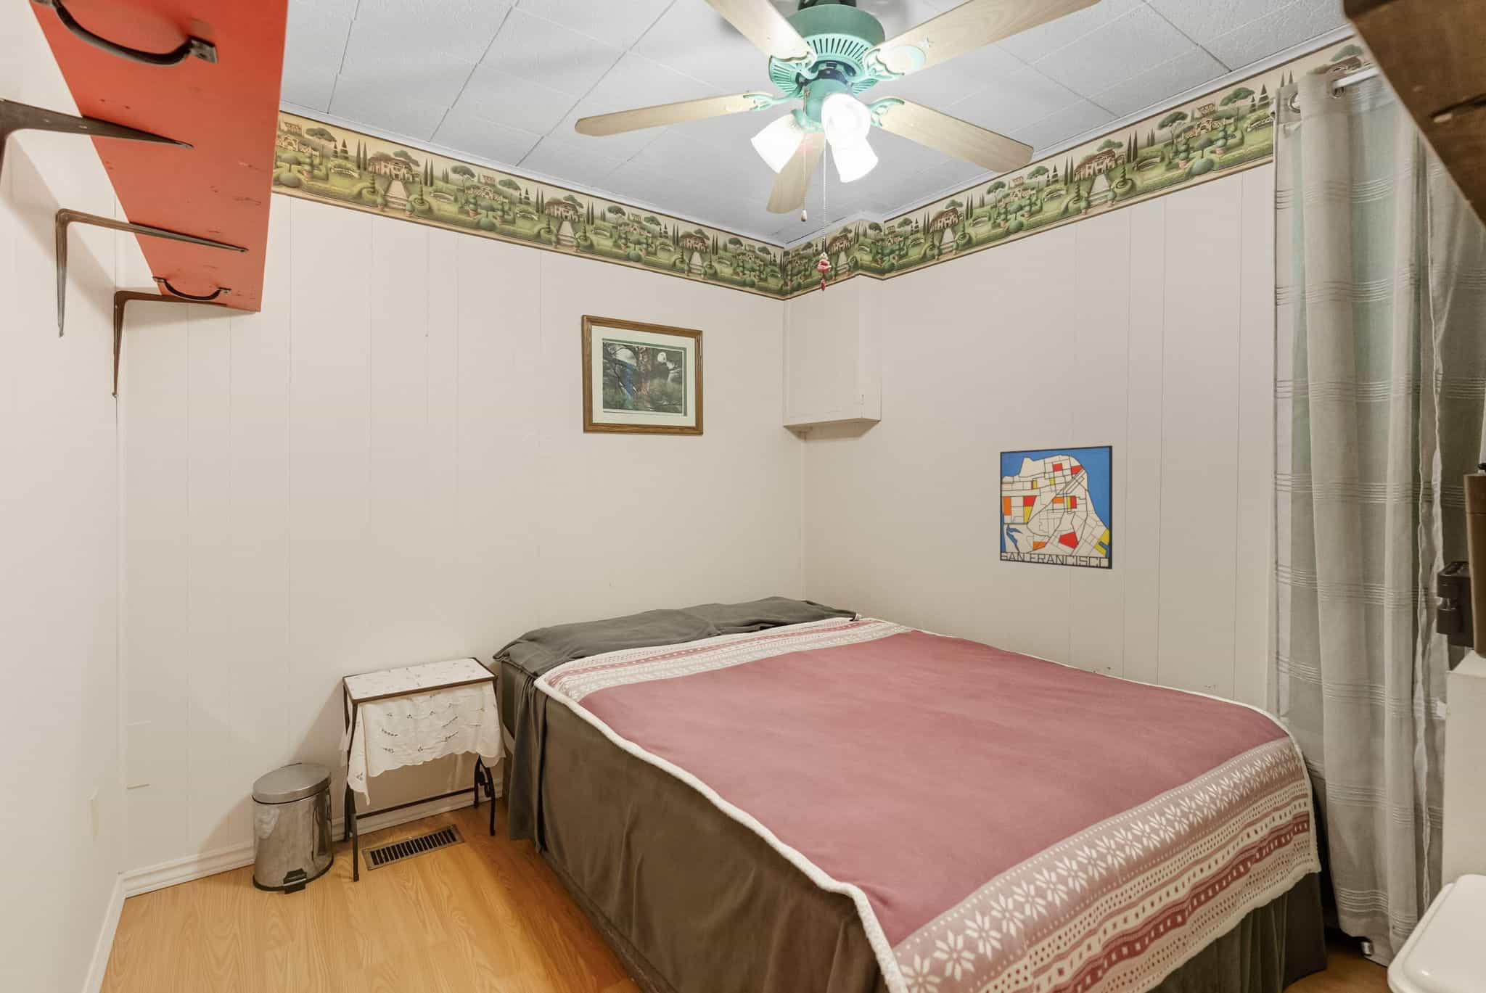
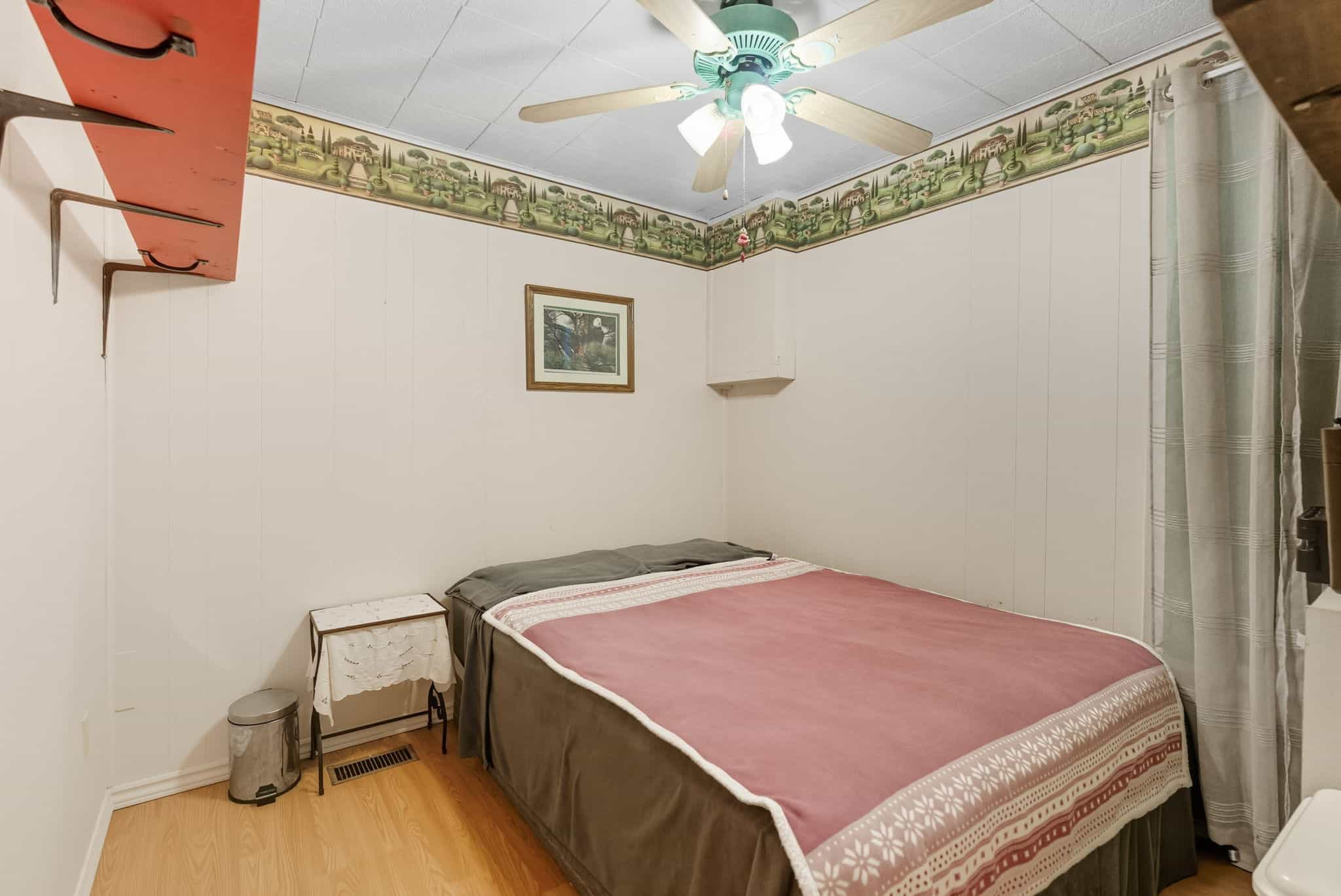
- wall art (1052, 506)
